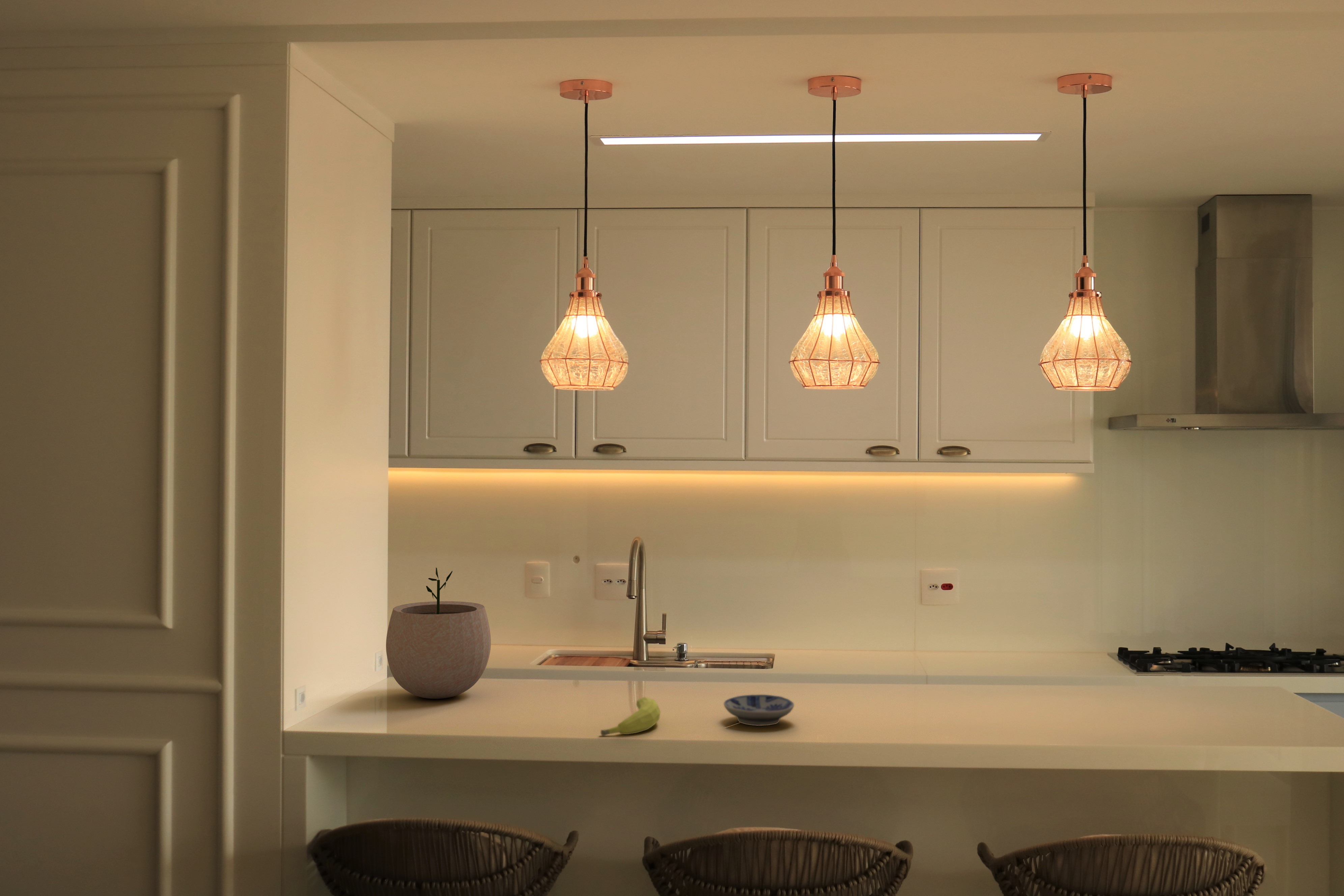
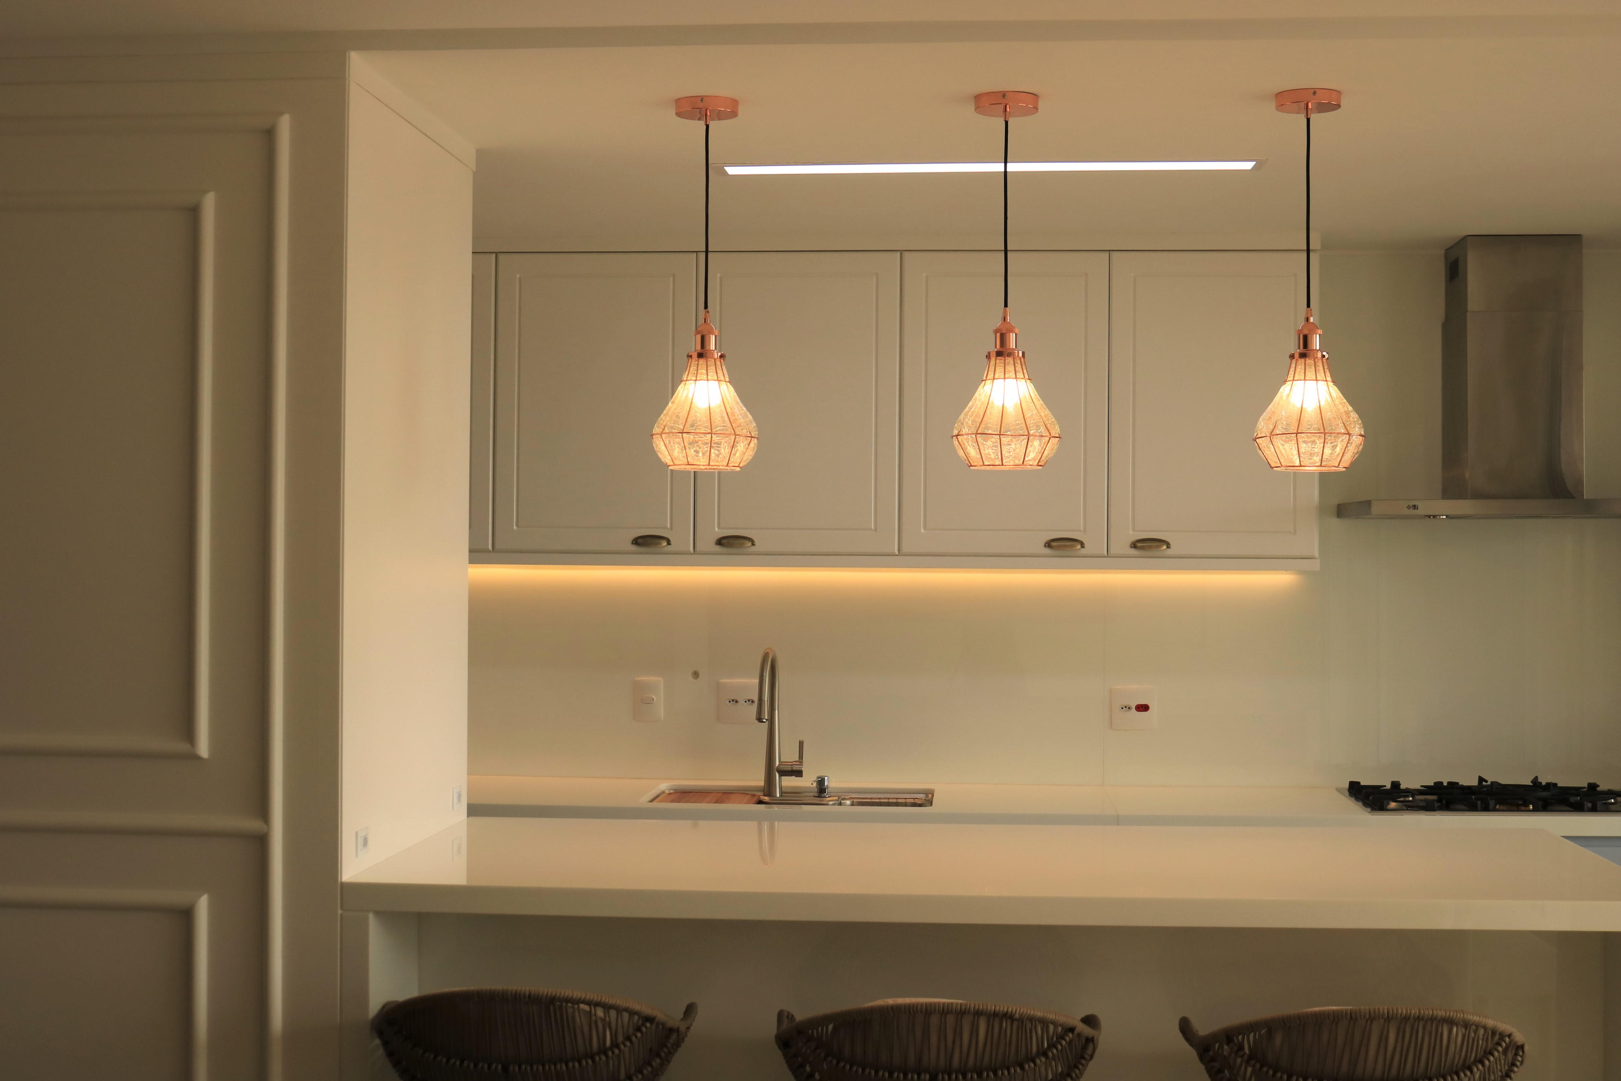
- fruit (632, 714)
- bowl (758, 711)
- plant pot (439, 632)
